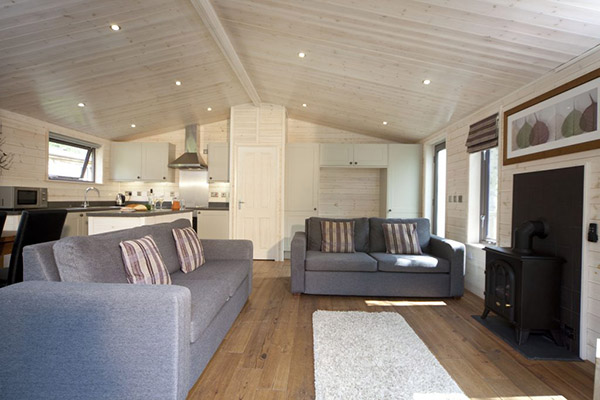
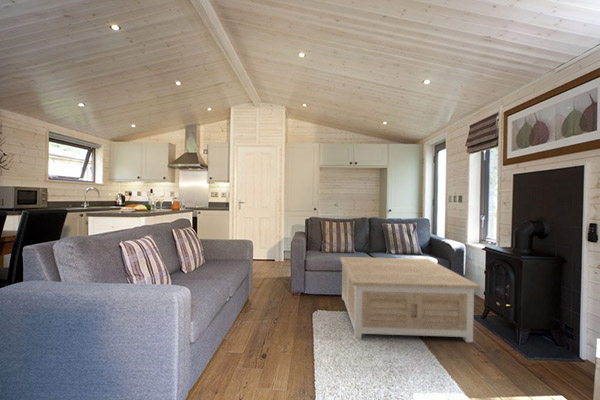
+ coffee table (396, 292)
